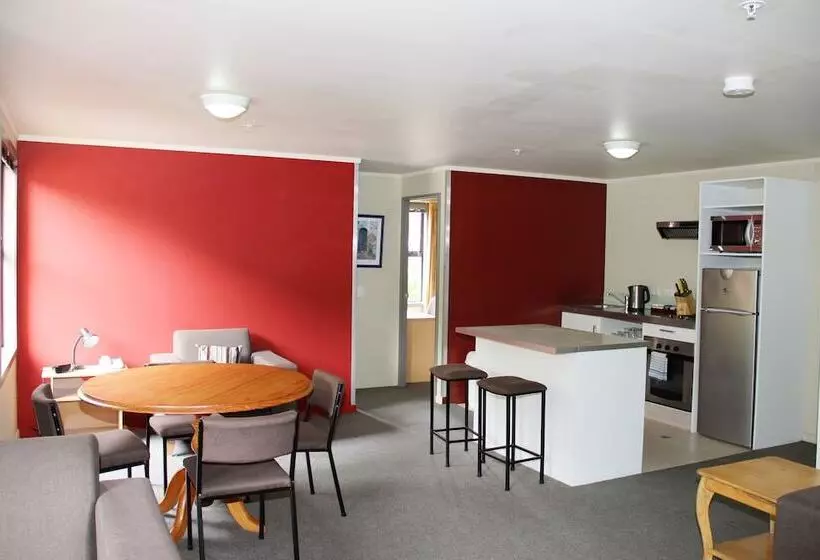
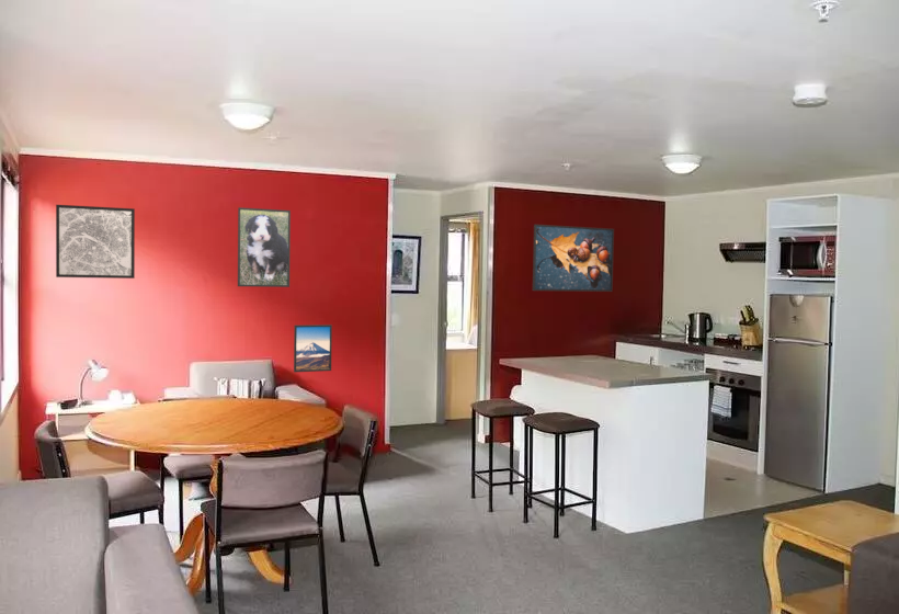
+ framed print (264, 248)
+ wall art (95, 242)
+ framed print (312, 348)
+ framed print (573, 259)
